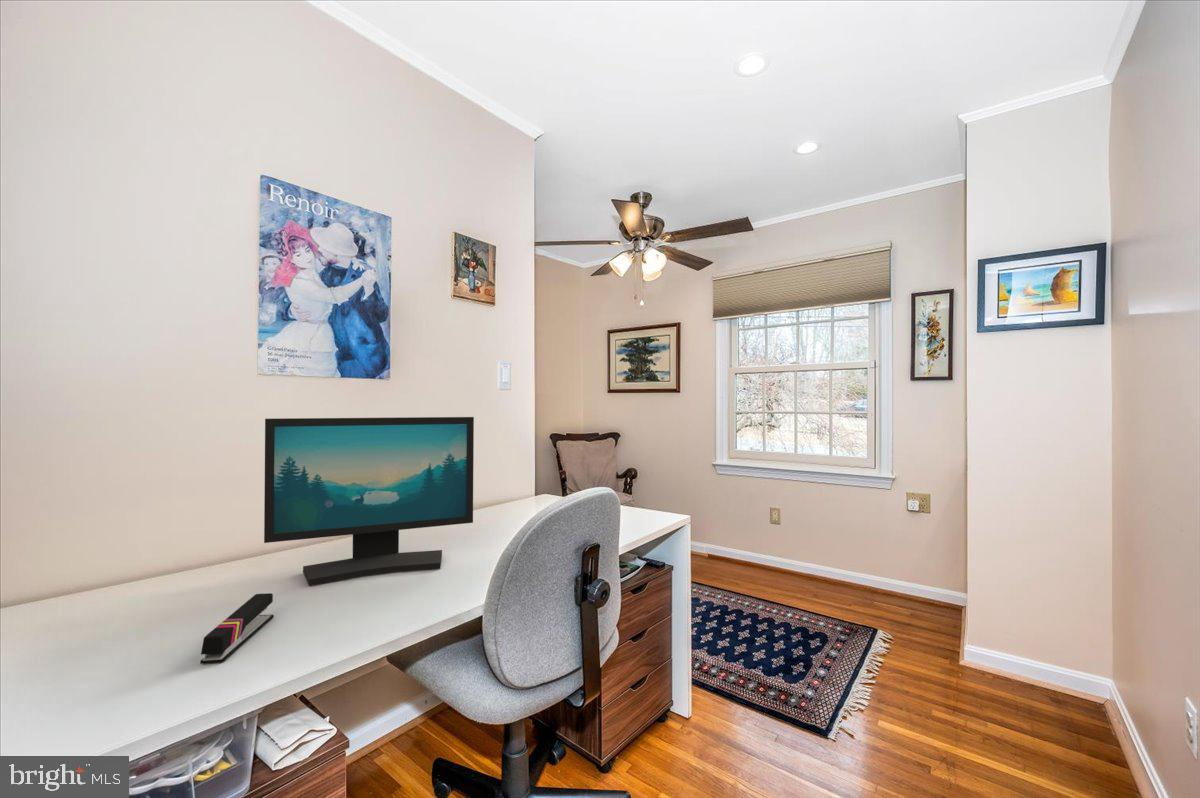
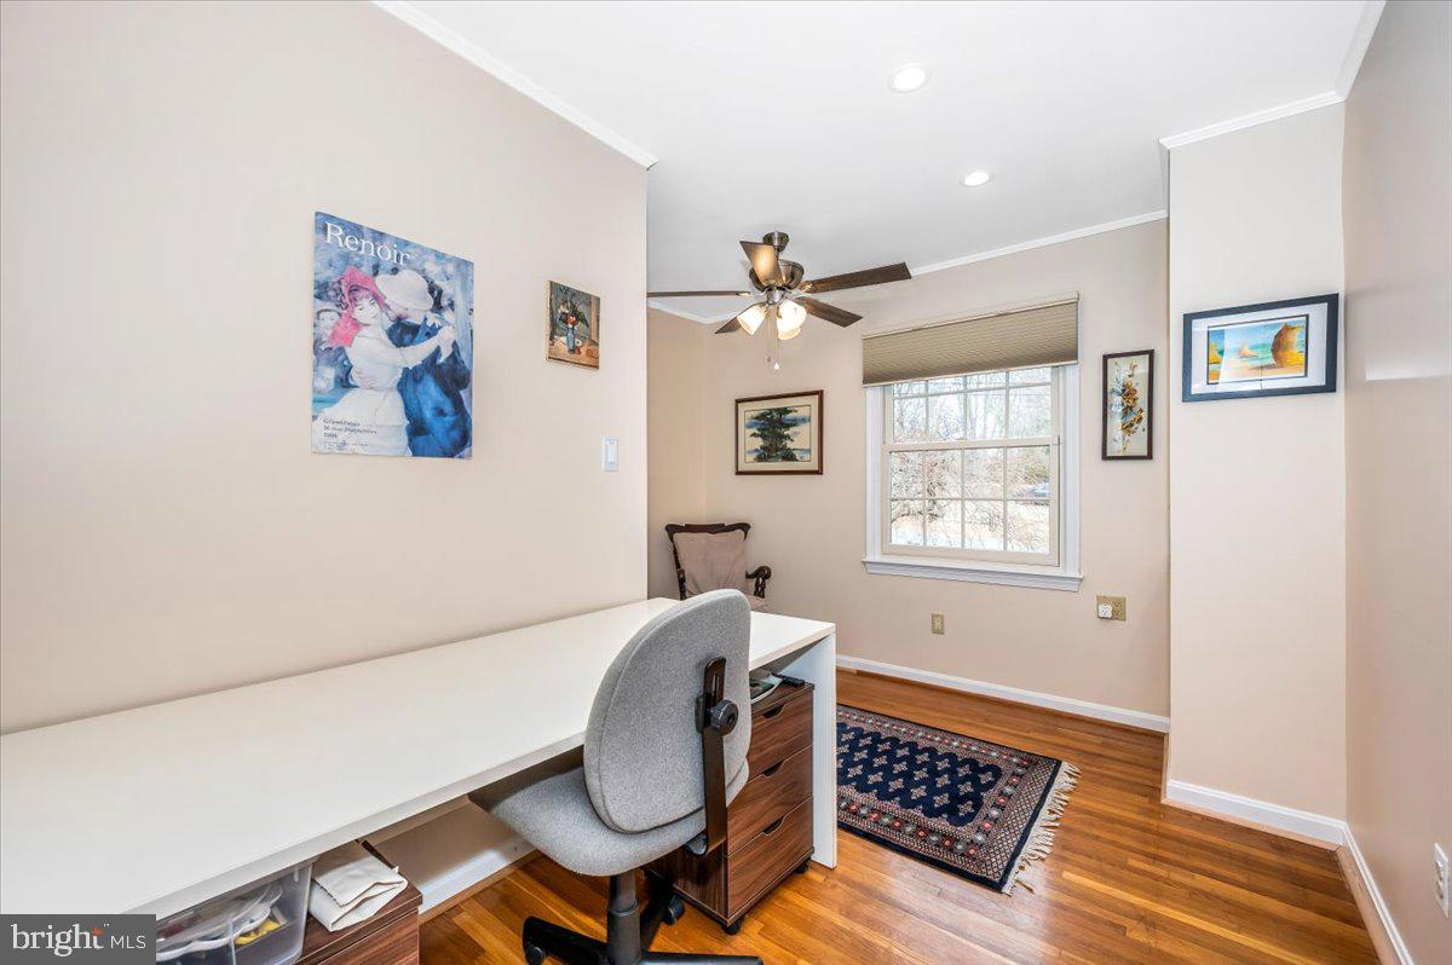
- stapler (240, 624)
- computer monitor (377, 492)
